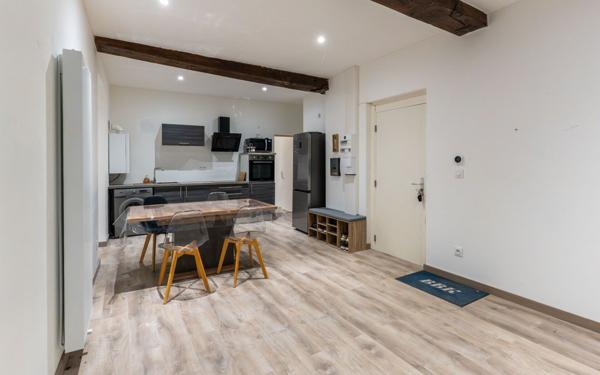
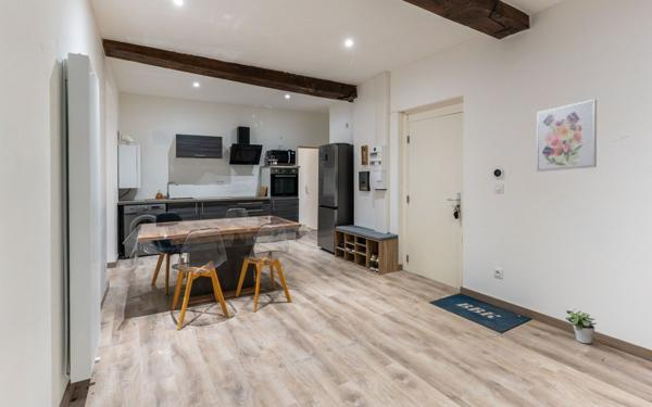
+ wall art (564, 138)
+ potted plant (578, 325)
